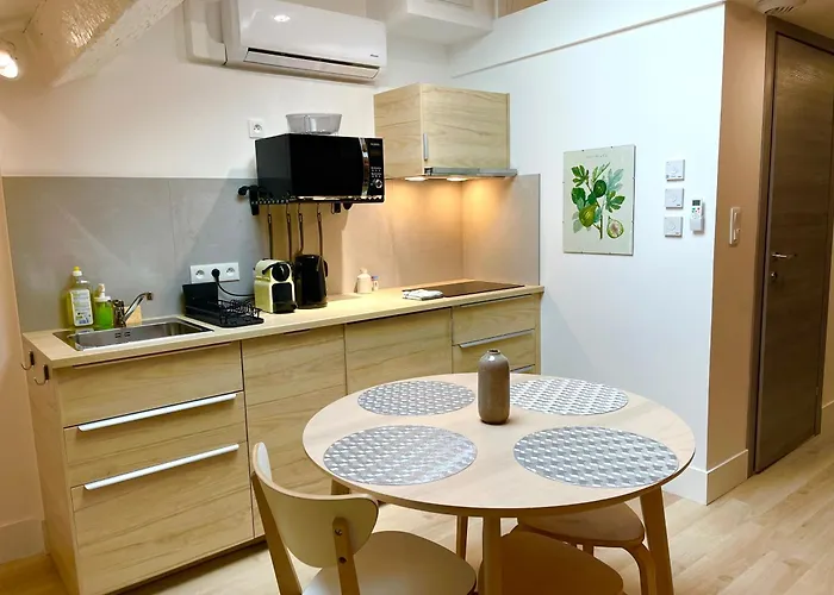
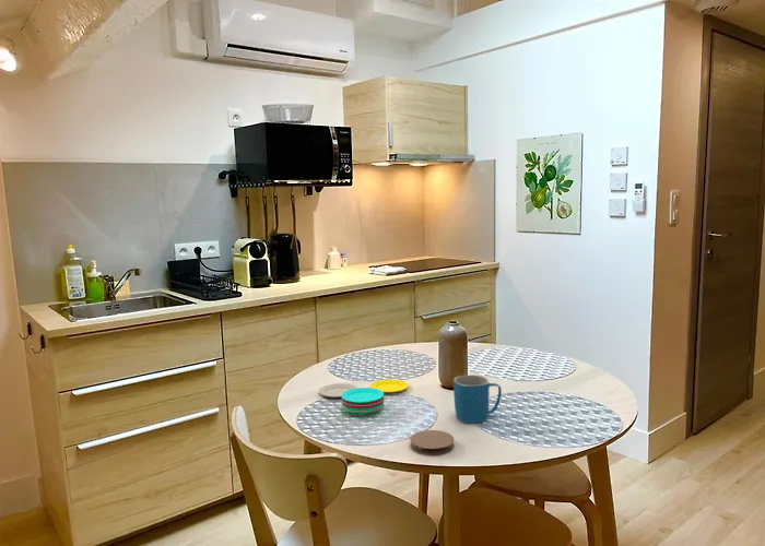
+ mug (478, 397)
+ coaster (432, 441)
+ plate (357, 389)
